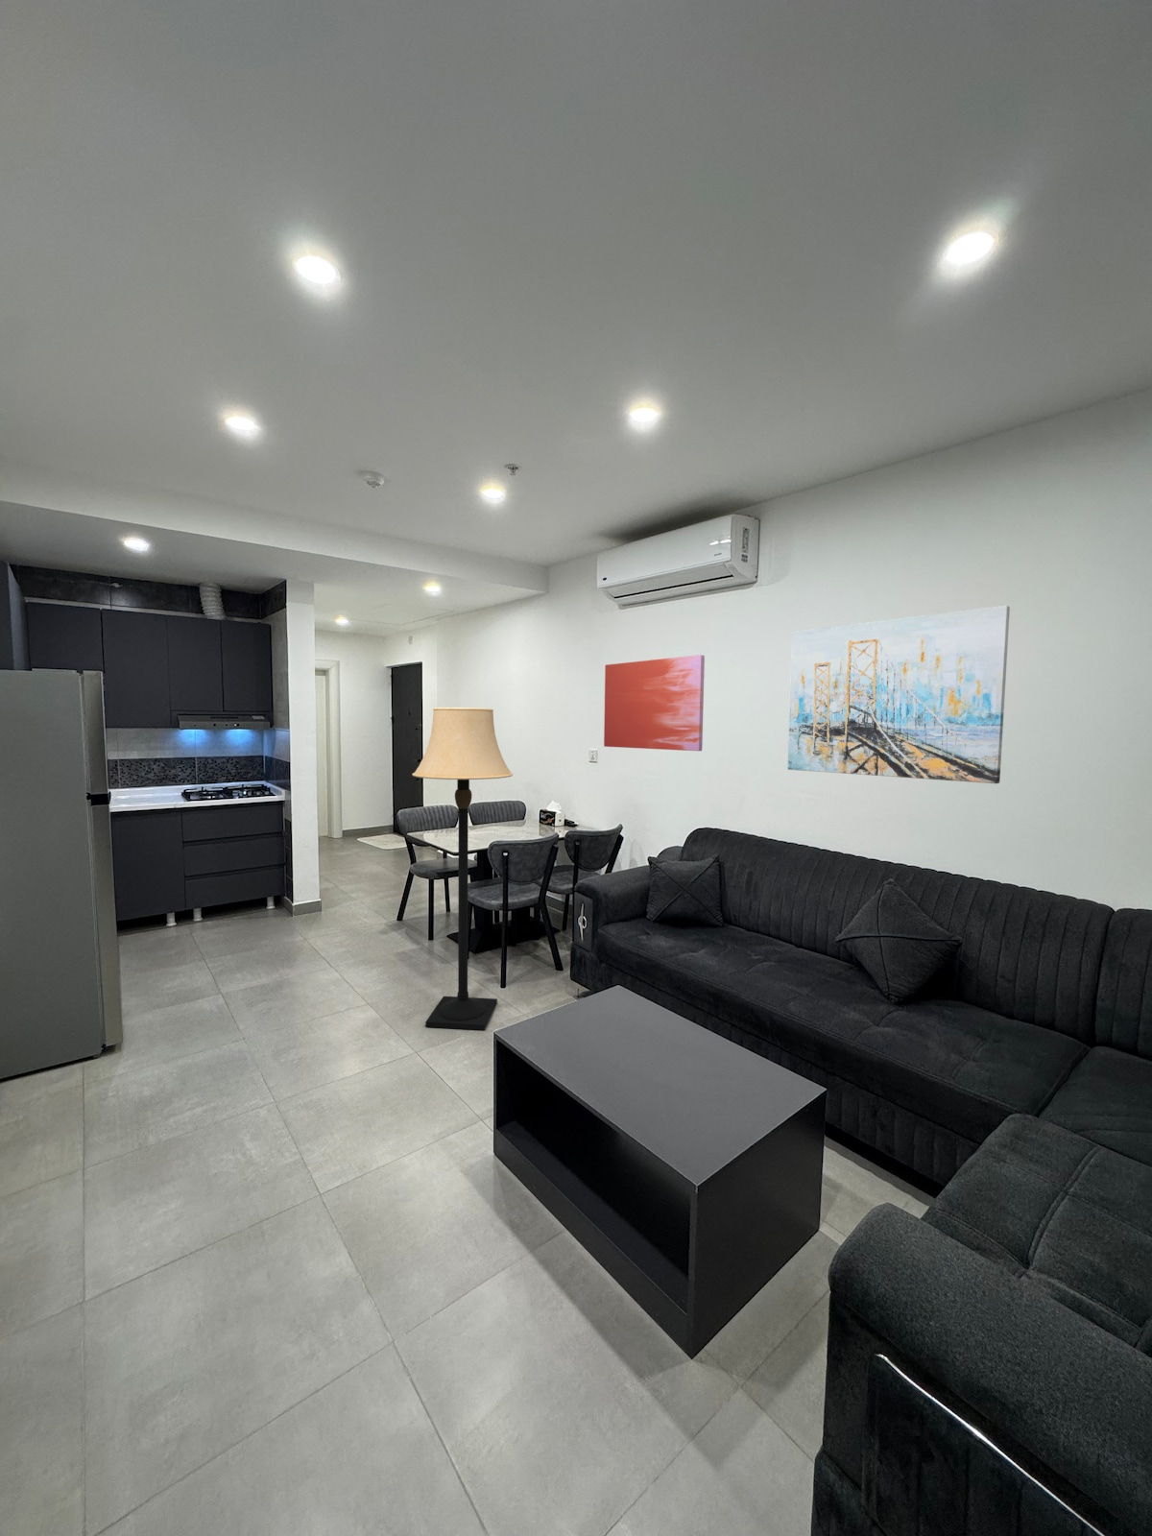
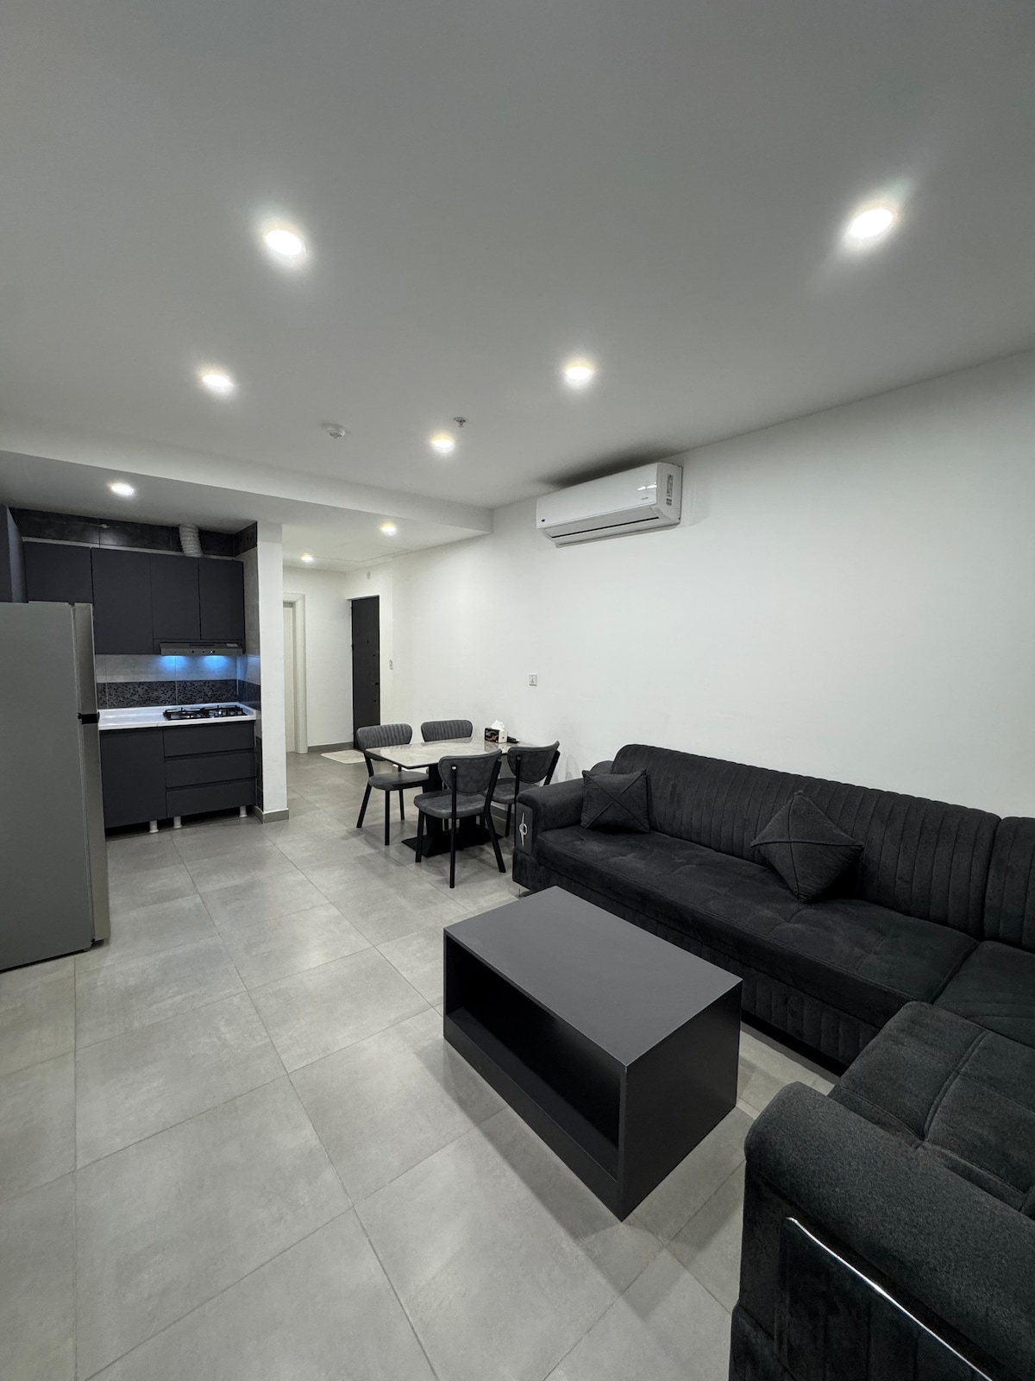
- wall art (650, 705)
- wall art (883, 698)
- lamp (462, 864)
